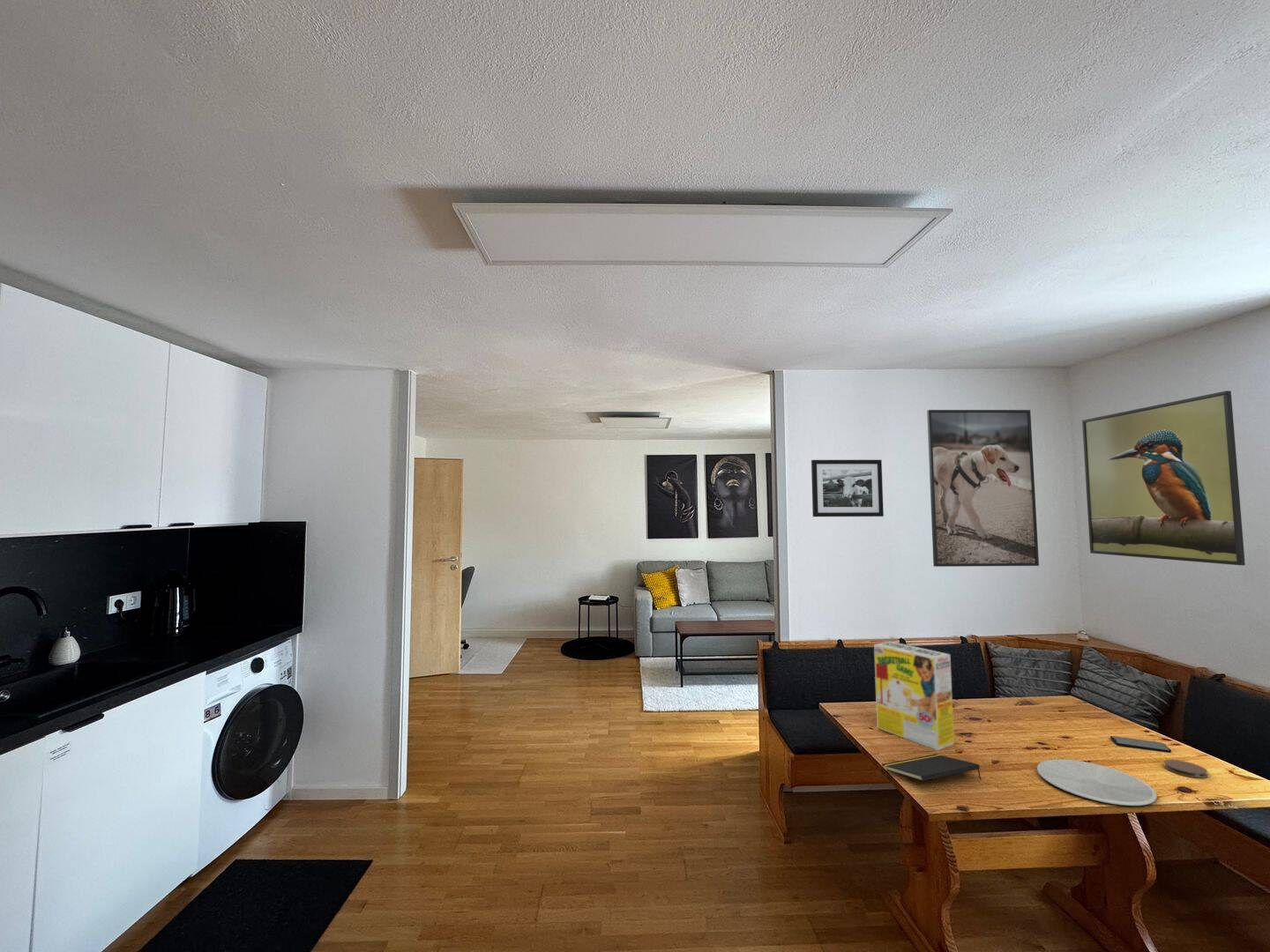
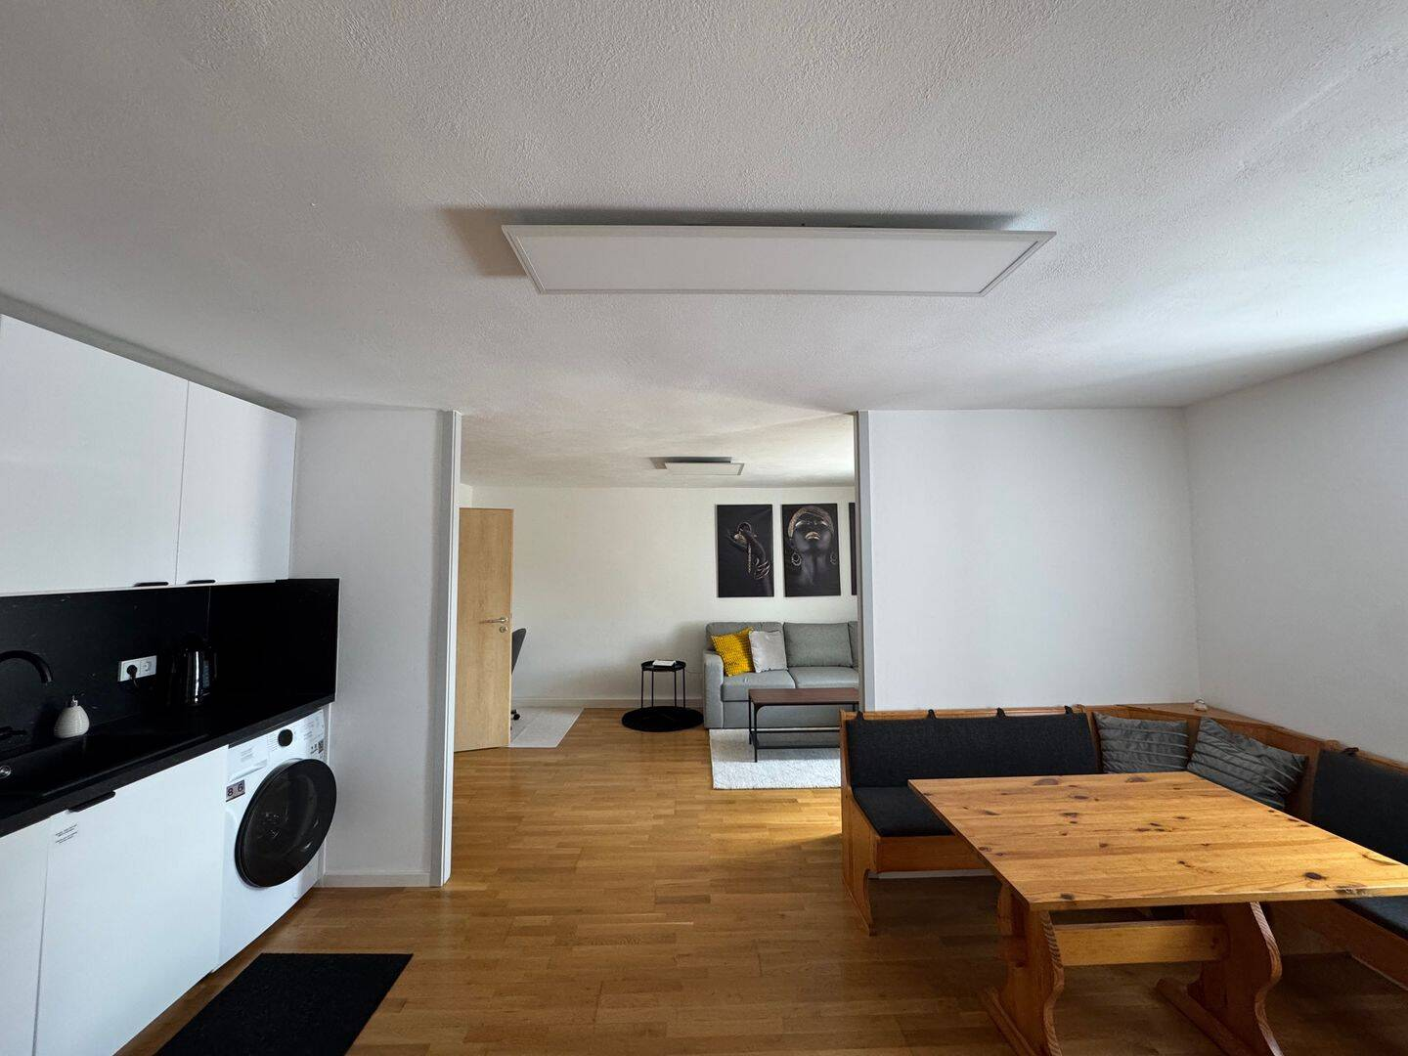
- picture frame (847, 487)
- cereal box (912, 692)
- notepad (930, 766)
- plate (1094, 782)
- coaster (1185, 768)
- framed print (1151, 482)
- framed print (982, 487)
- smartphone (1139, 743)
